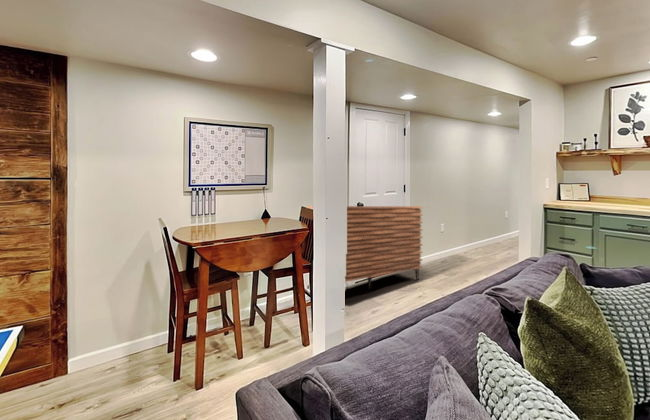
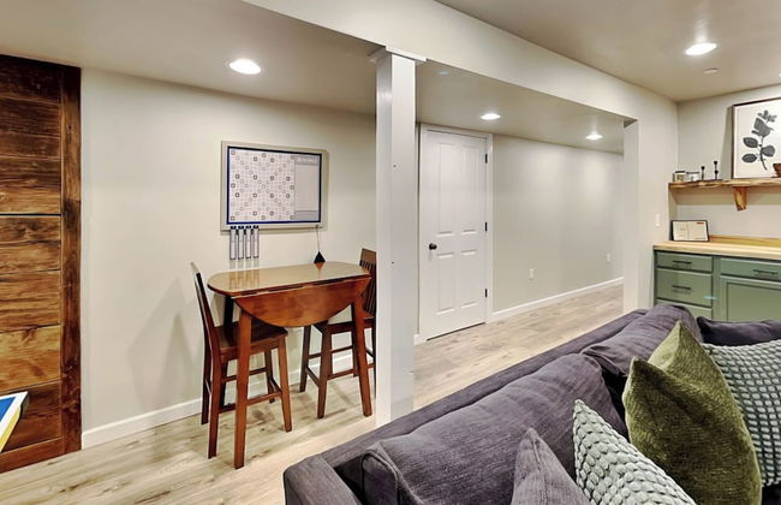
- sideboard (368, 247)
